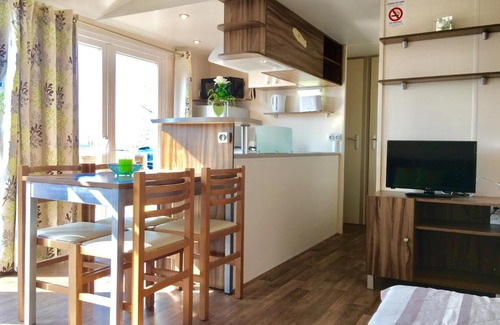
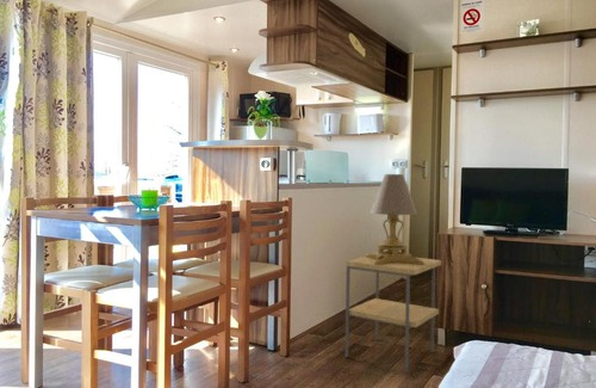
+ side table (393, 307)
+ lamp (395, 217)
